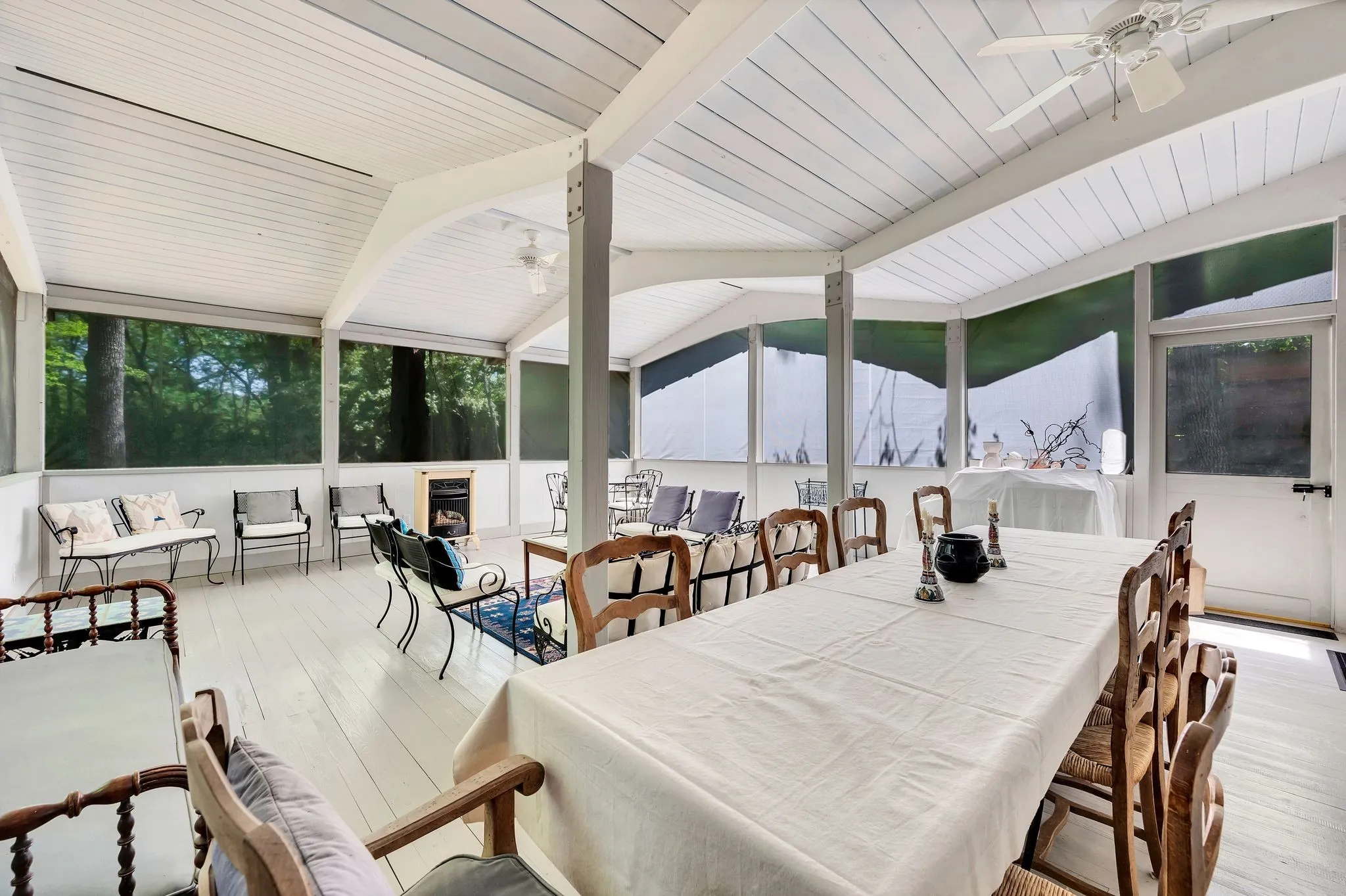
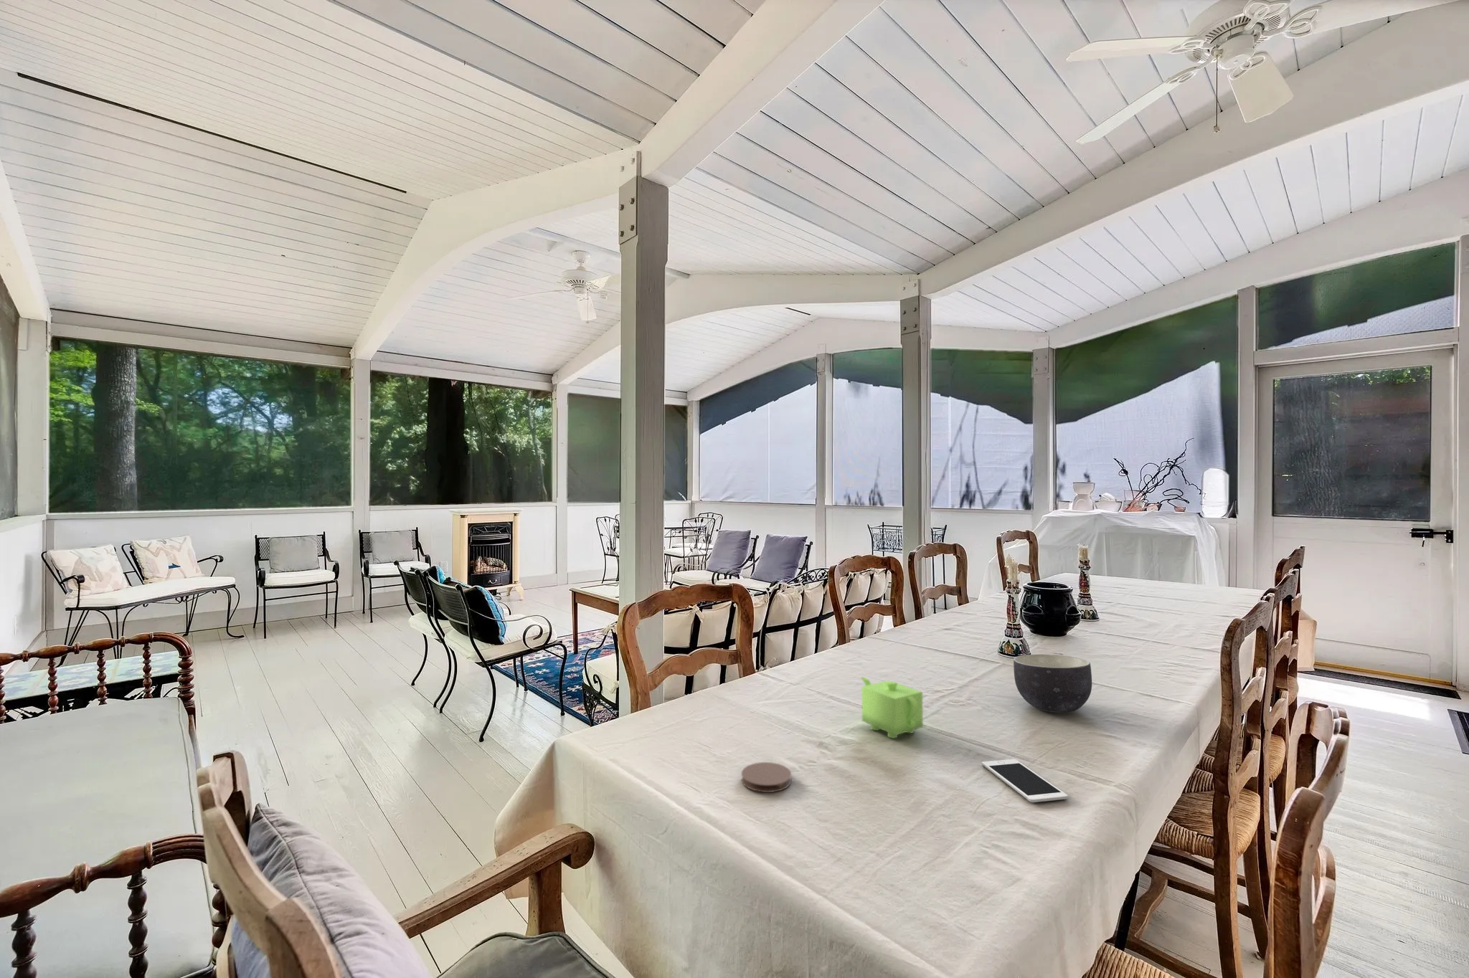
+ coaster (766, 776)
+ cell phone (1023, 778)
+ bowl (1051, 682)
+ teapot (887, 704)
